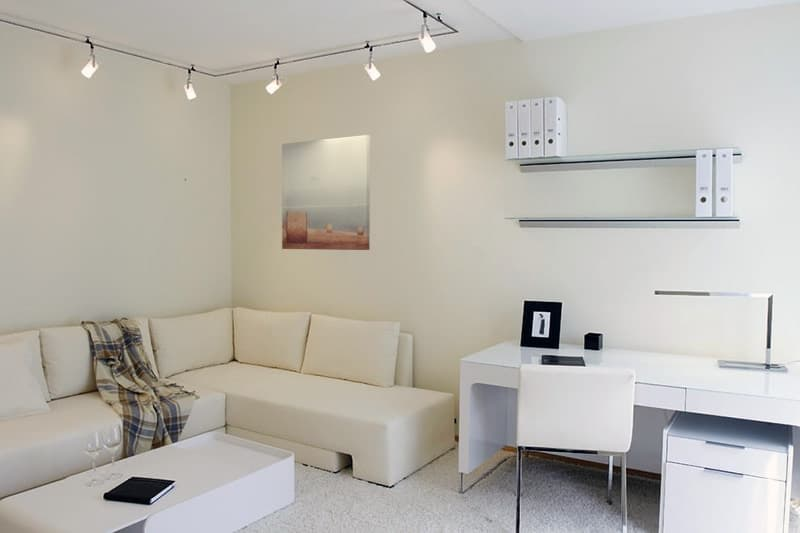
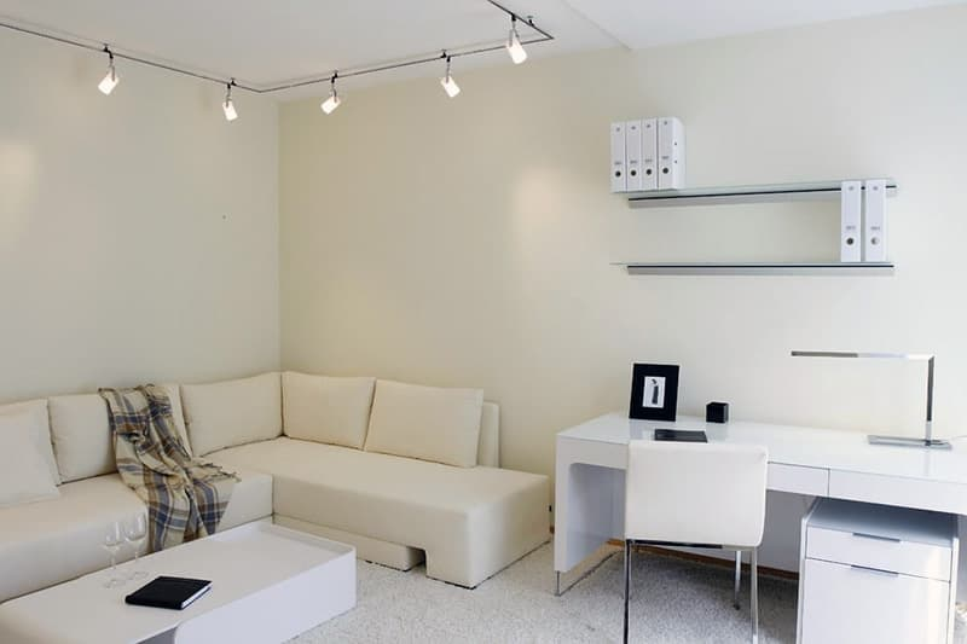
- wall art (324, 194)
